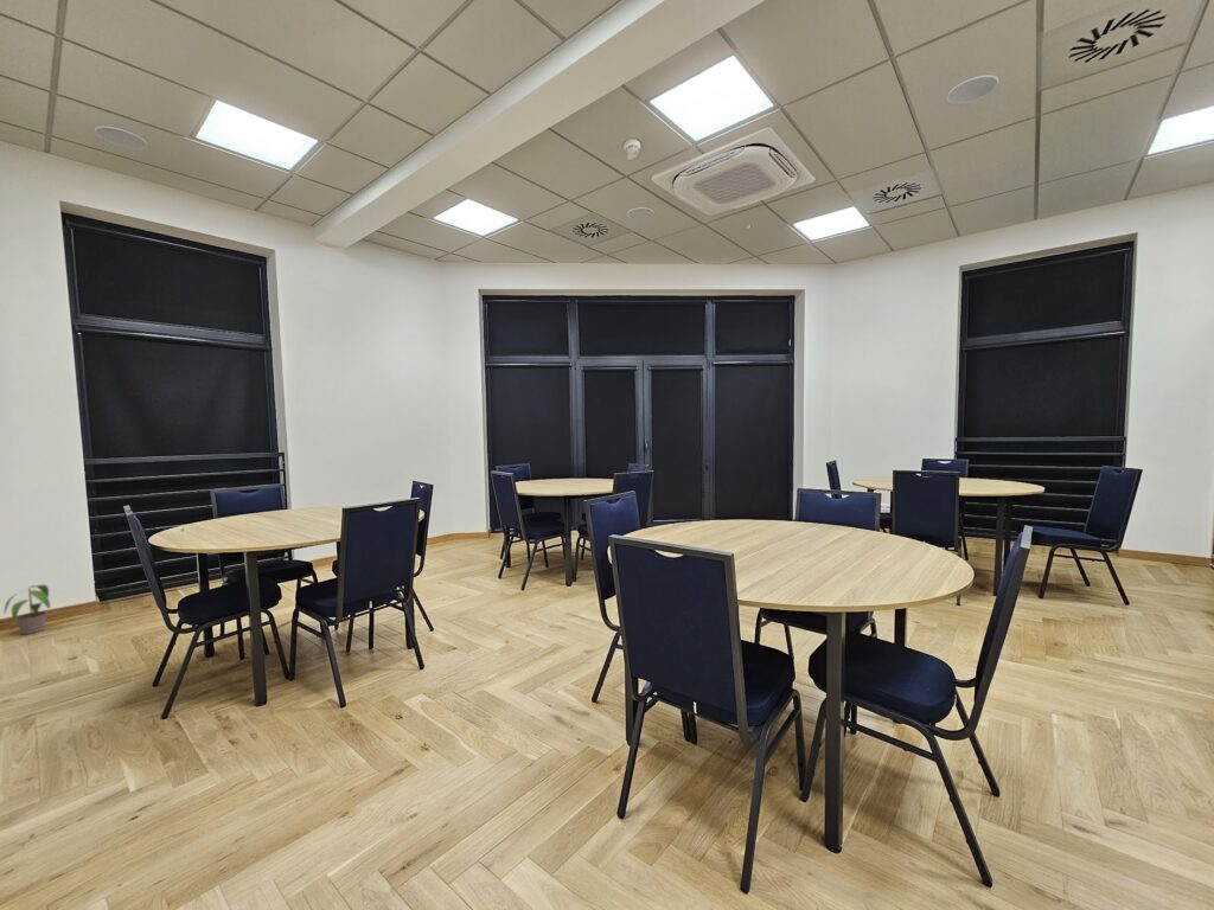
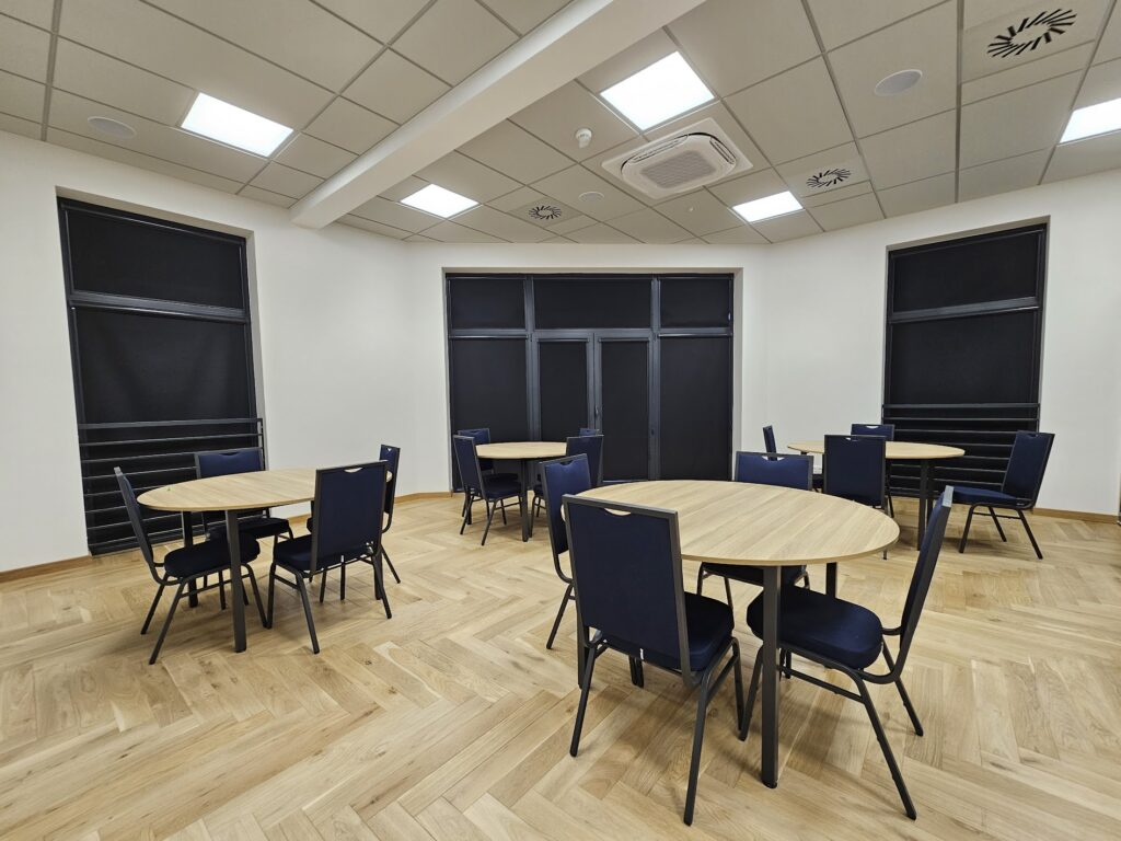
- potted plant (31, 609)
